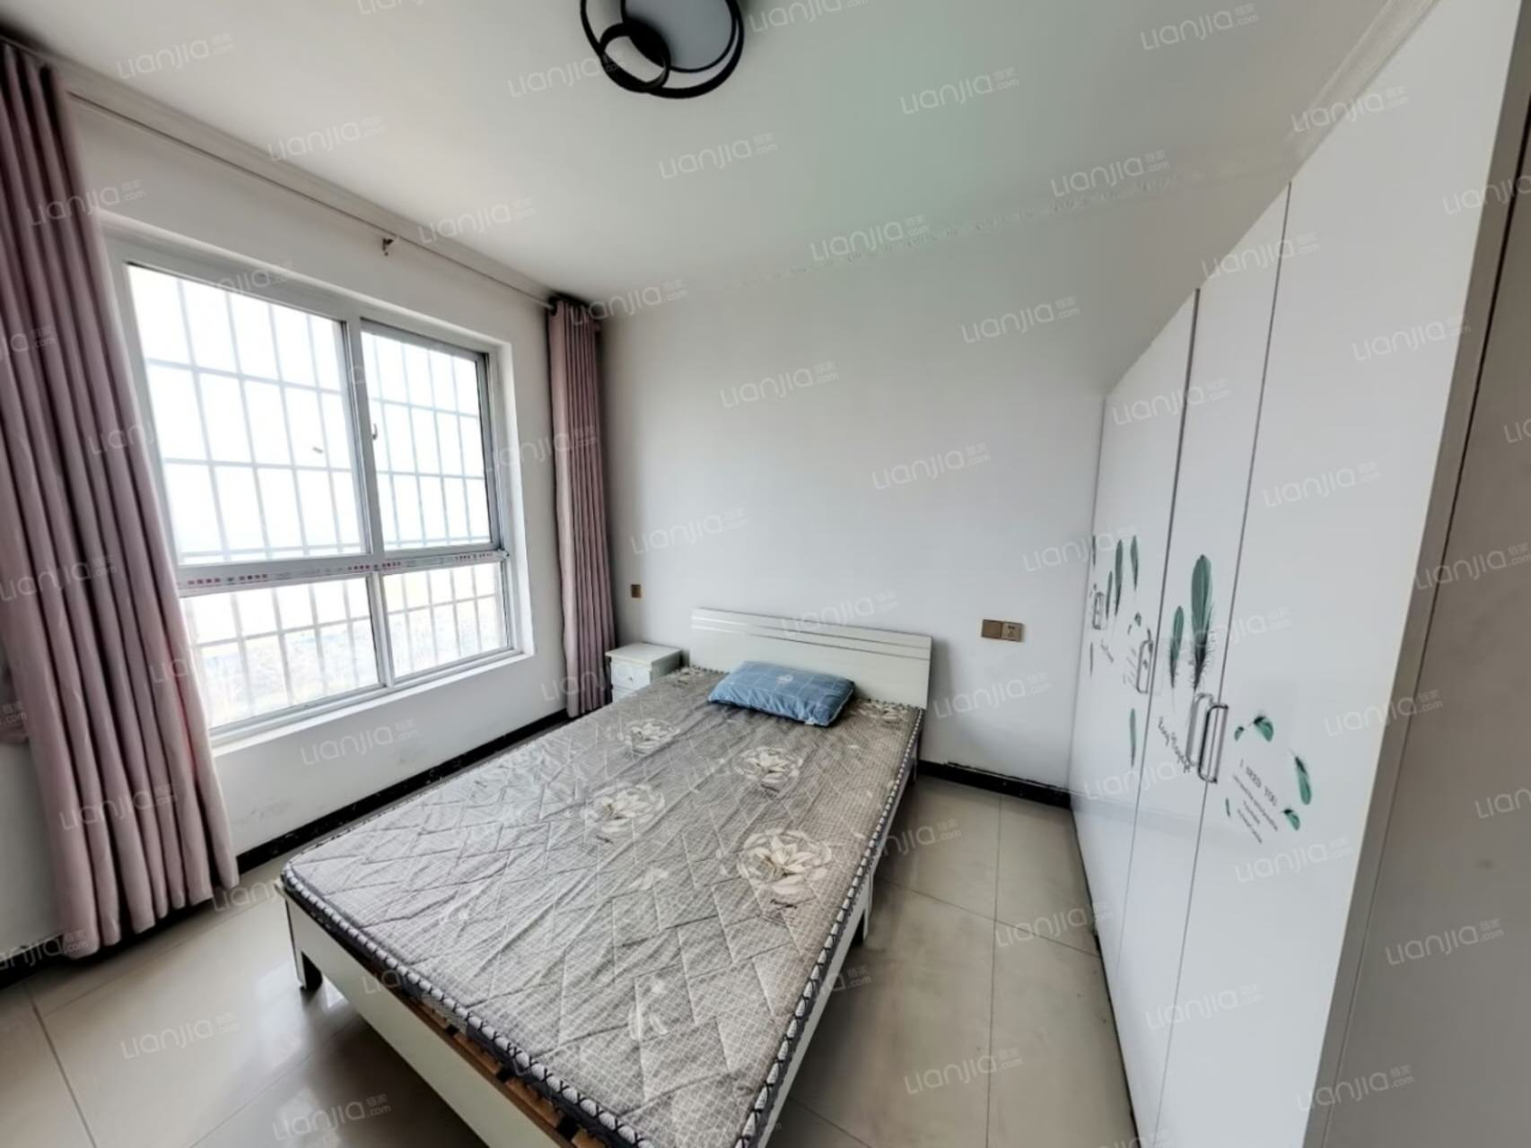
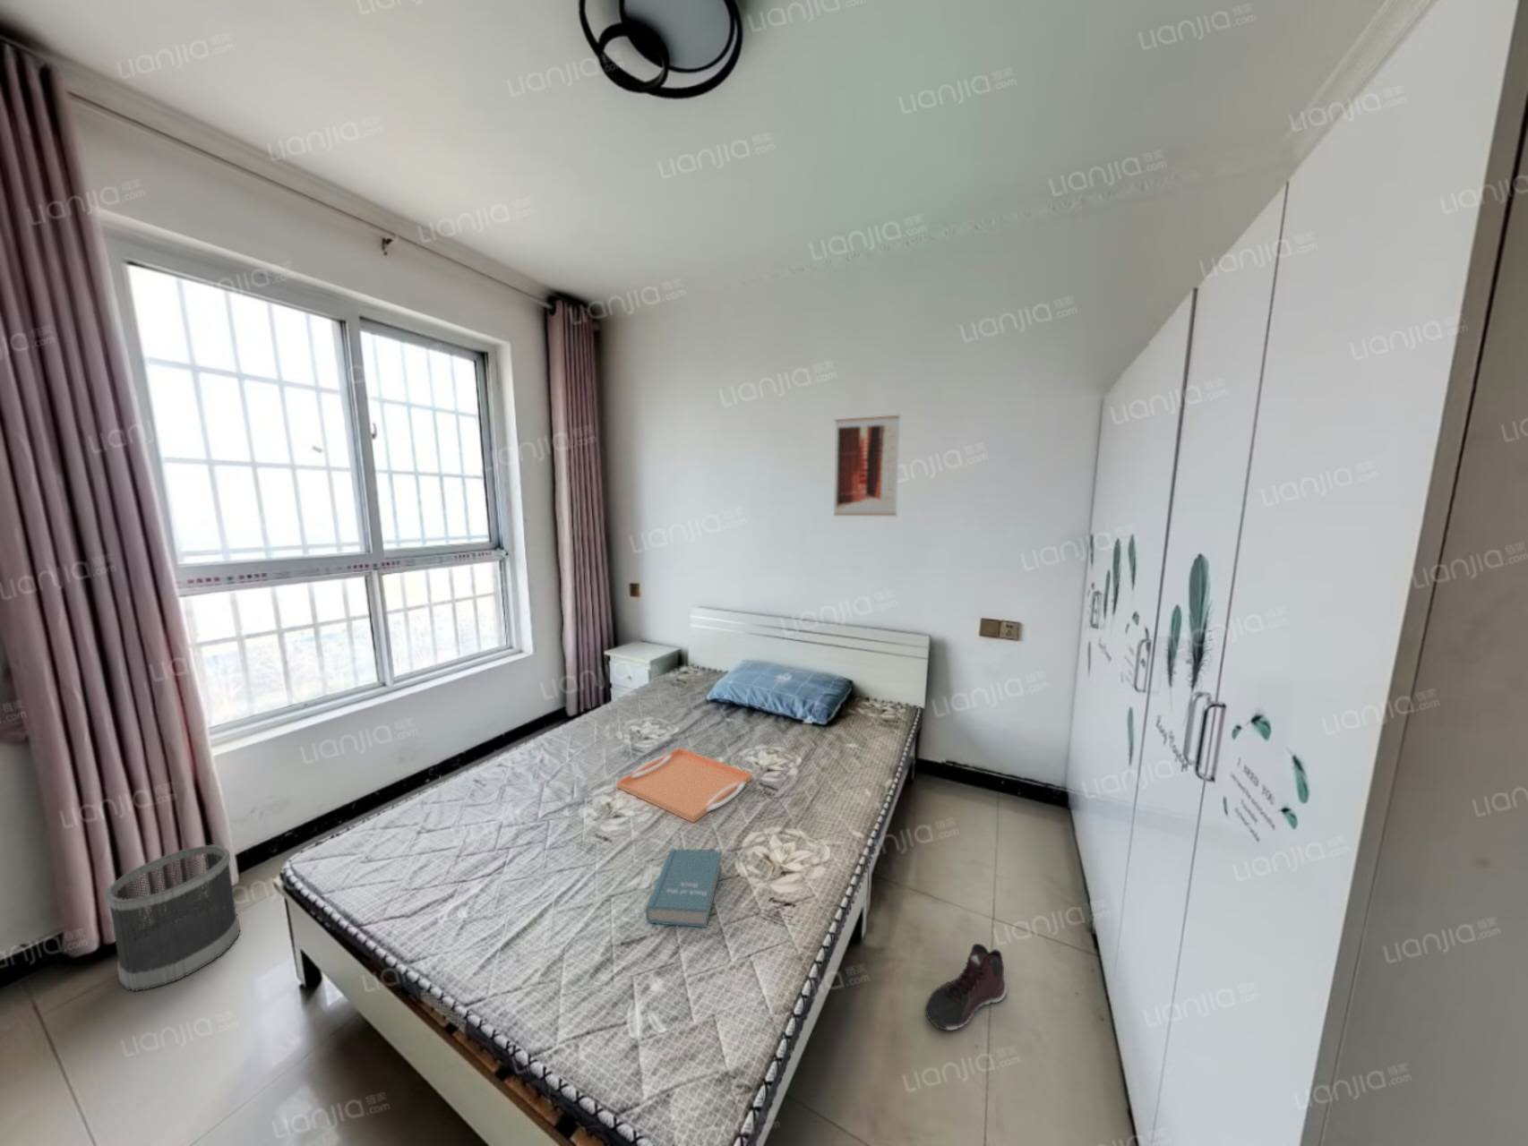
+ sneaker (966, 976)
+ wall art (866, 466)
+ serving tray (685, 780)
+ wastebasket (177, 912)
+ book (686, 885)
